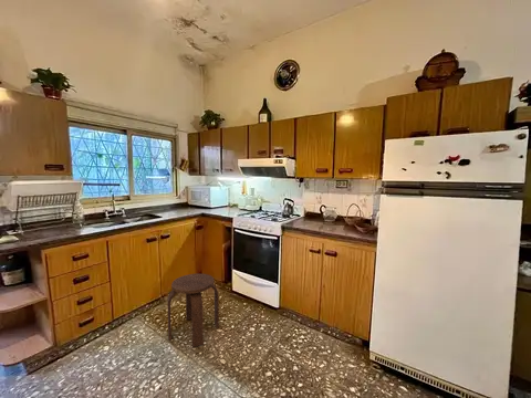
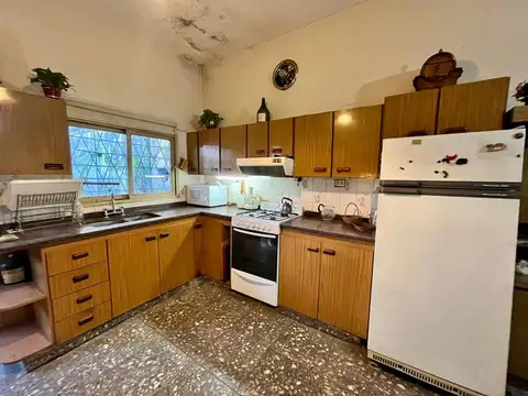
- stool (194, 306)
